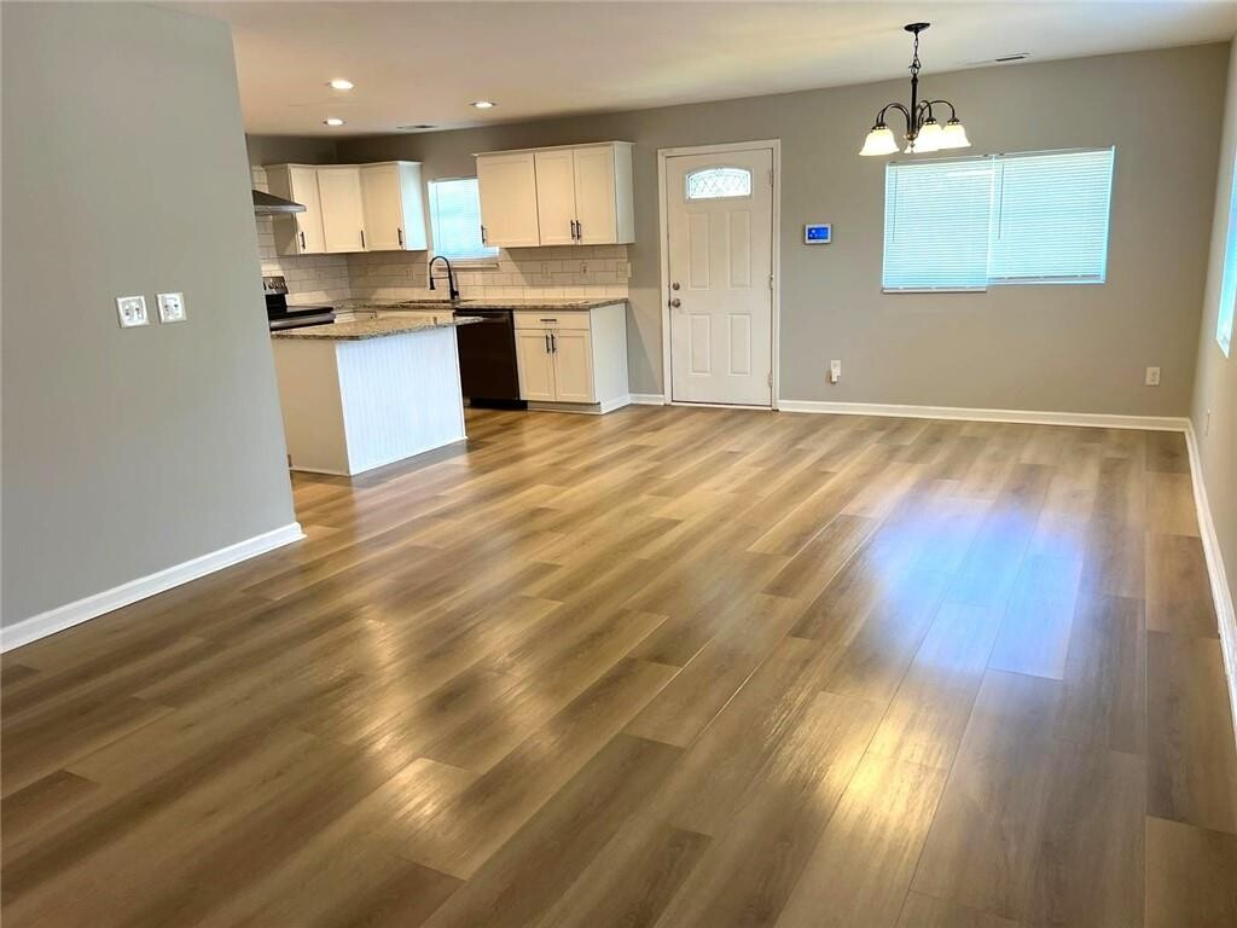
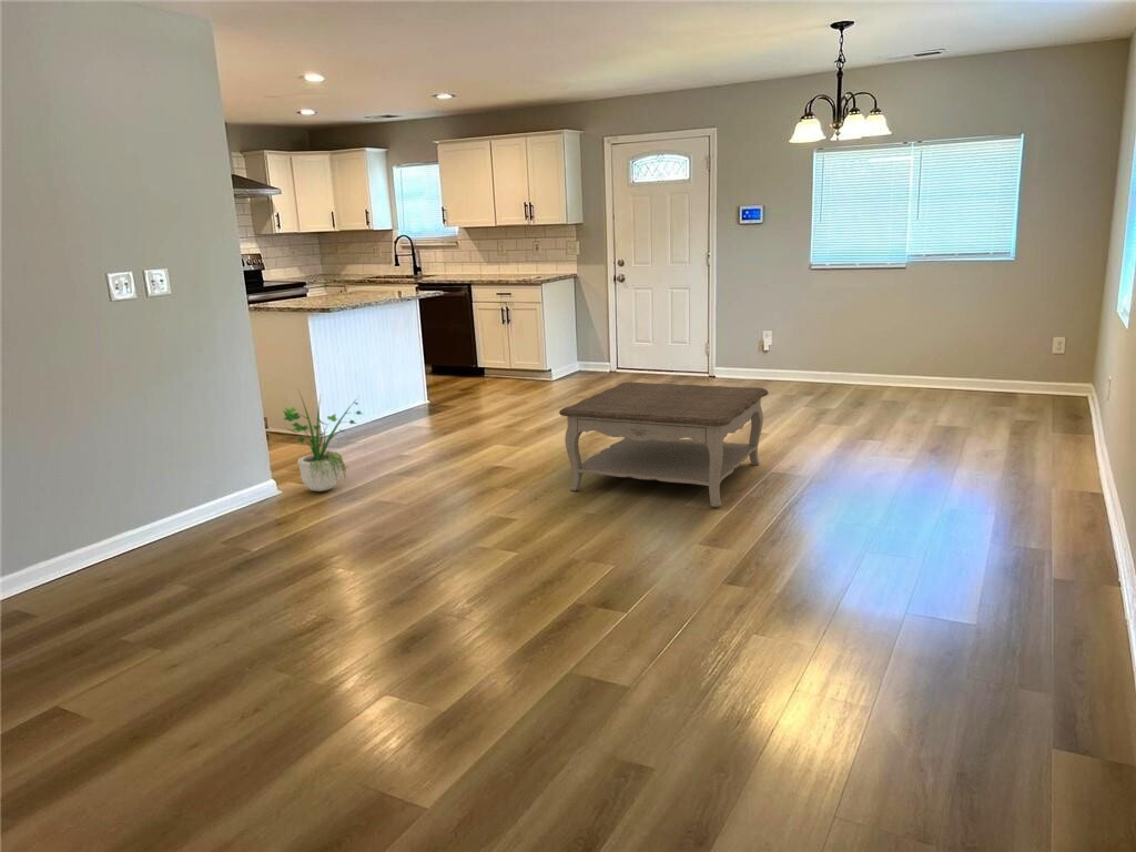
+ potted plant (324, 433)
+ coffee table (668, 437)
